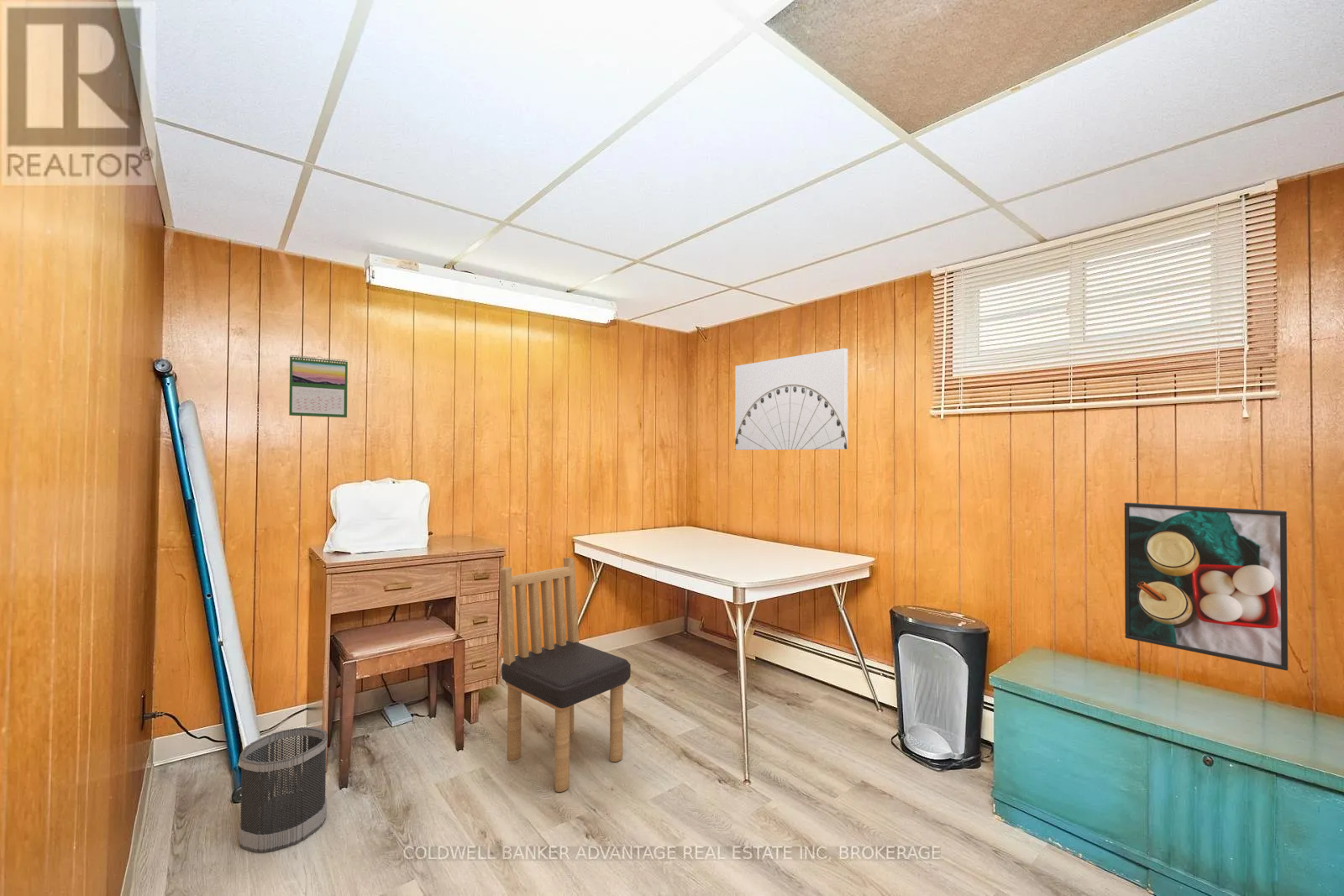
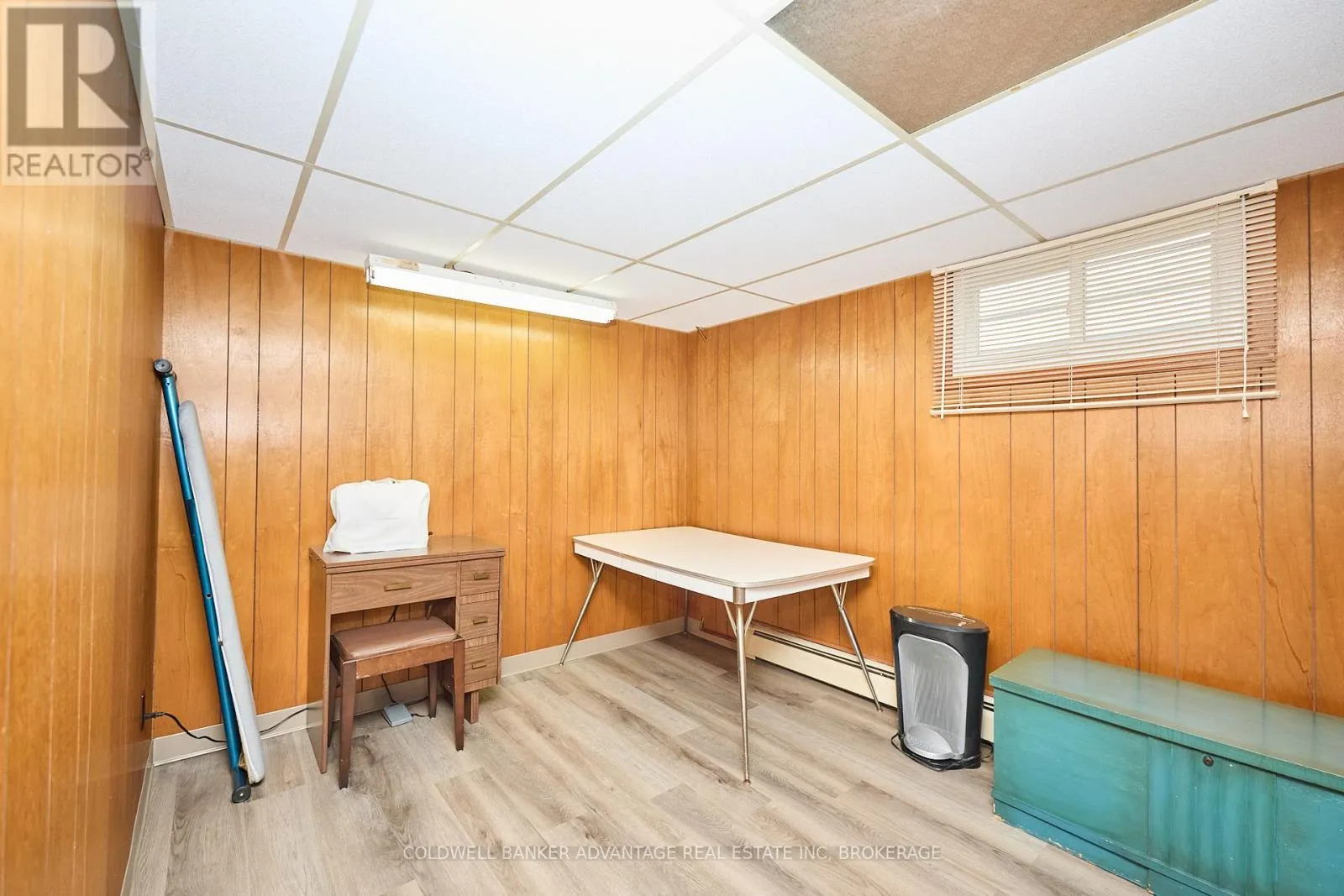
- dining chair (564, 662)
- calendar (318, 386)
- wall art (786, 403)
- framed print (1200, 579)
- wastebasket (285, 785)
